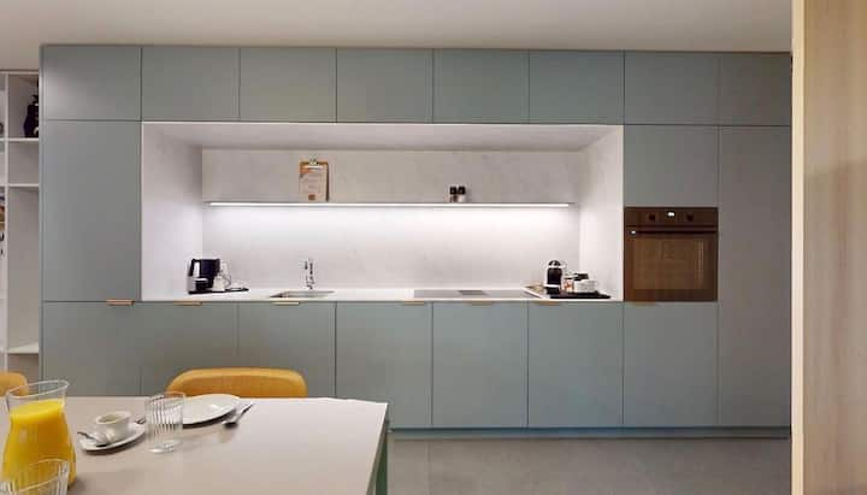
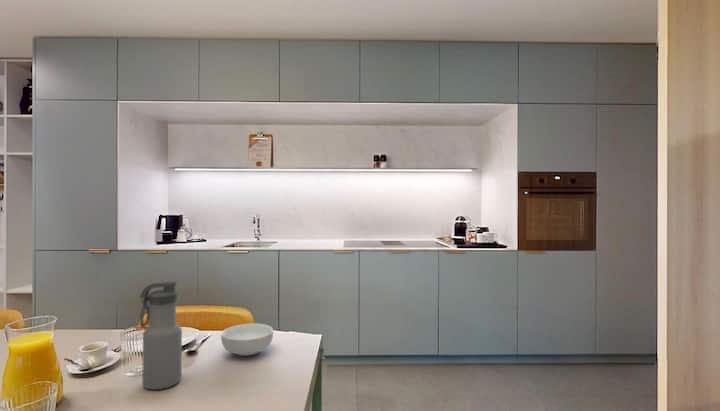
+ cereal bowl (247, 341)
+ water bottle (161, 332)
